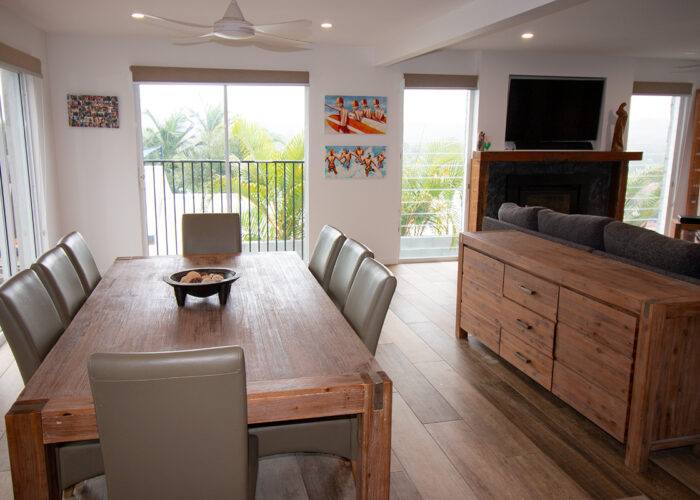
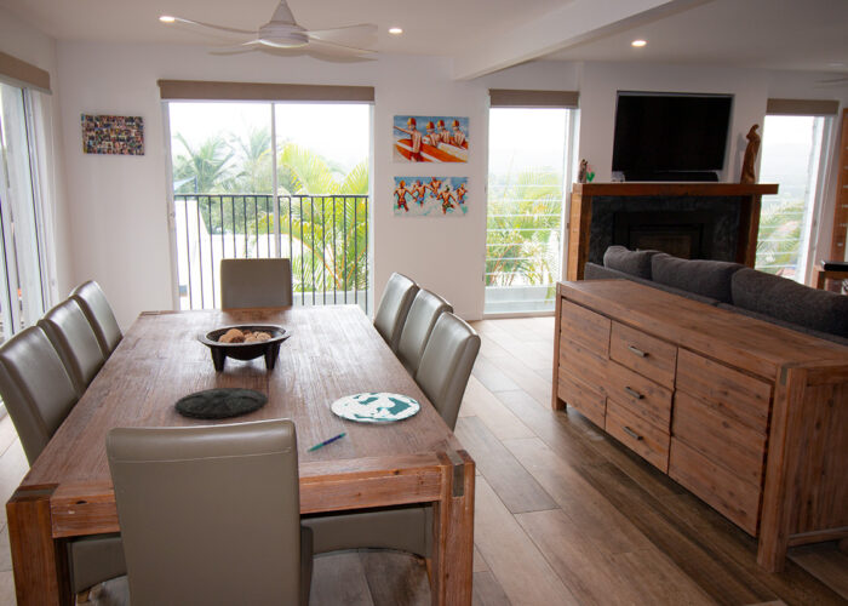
+ pen (326, 441)
+ plate (222, 396)
+ plate (376, 402)
